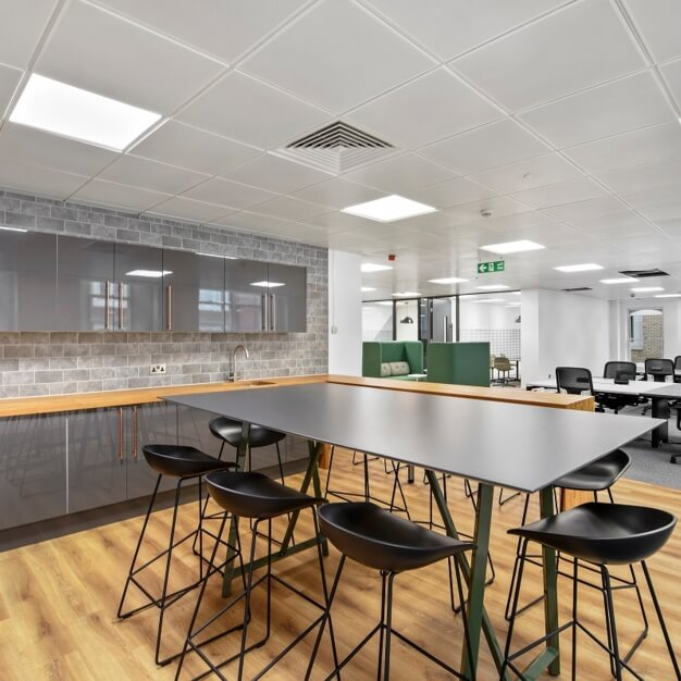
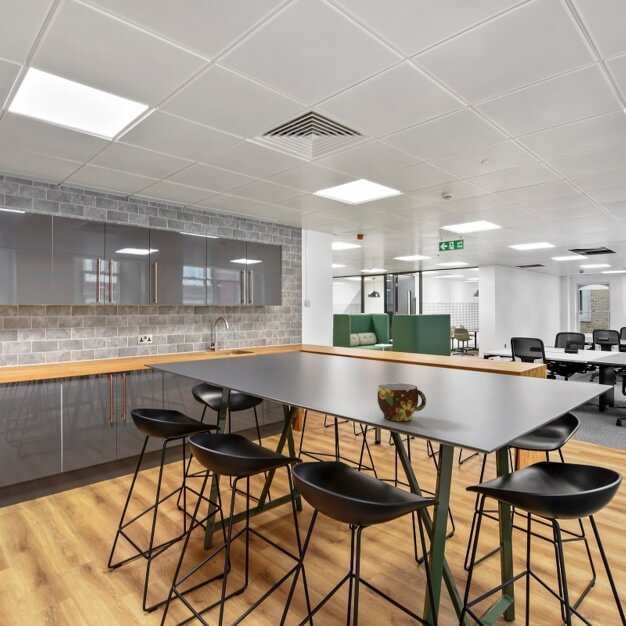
+ cup (400, 402)
